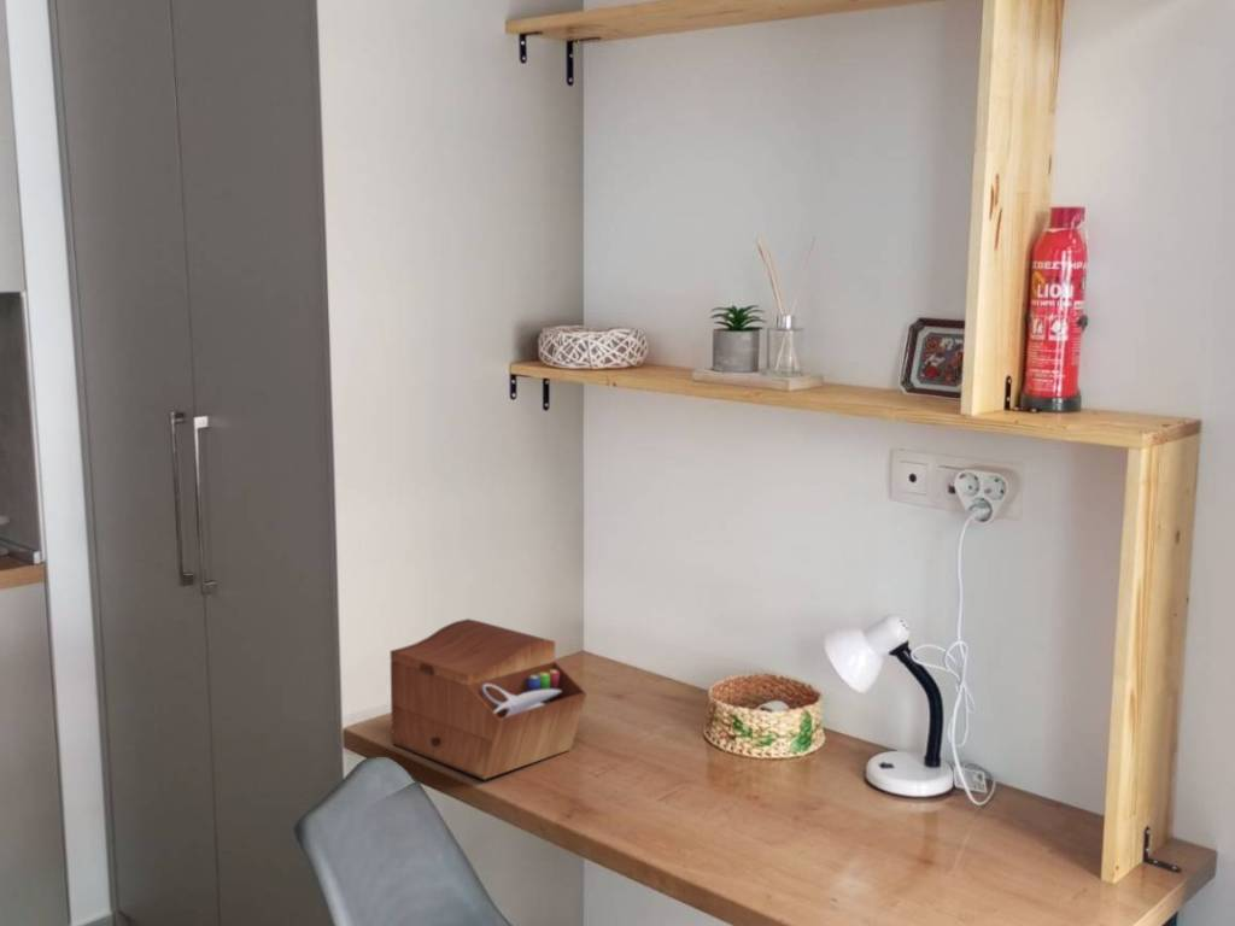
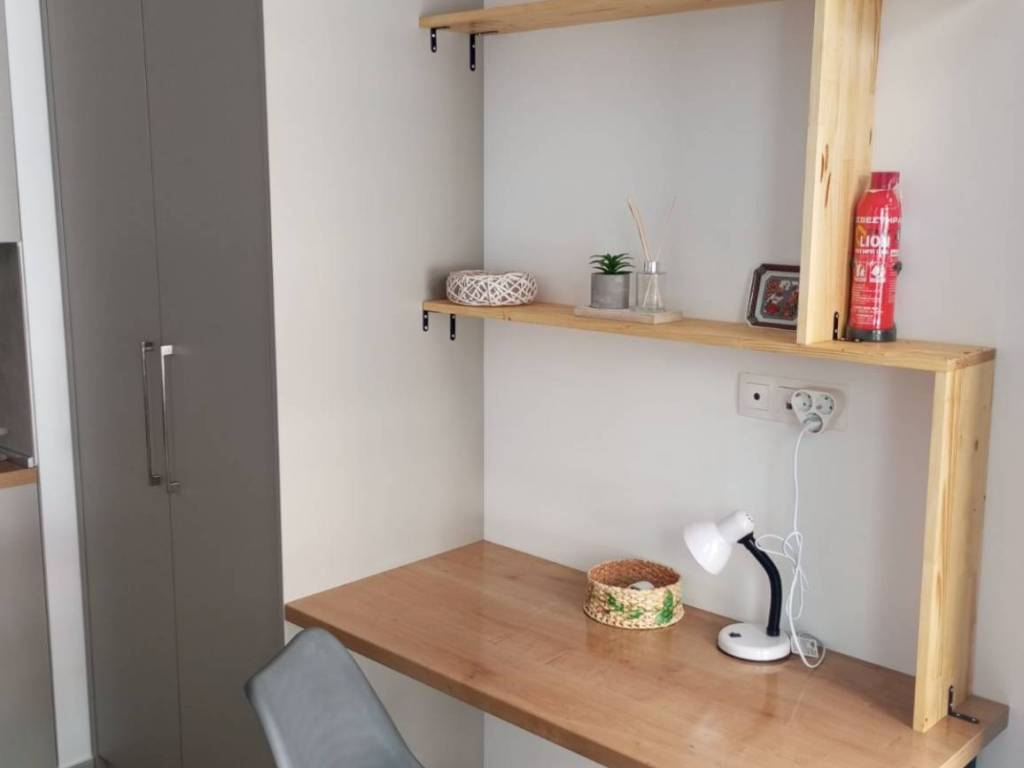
- sewing box (485, 696)
